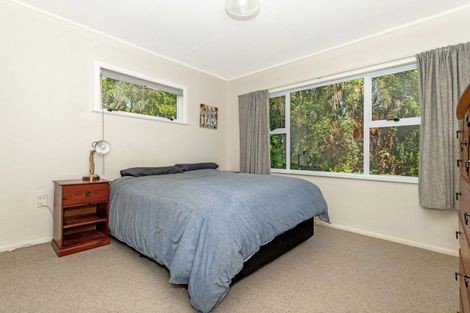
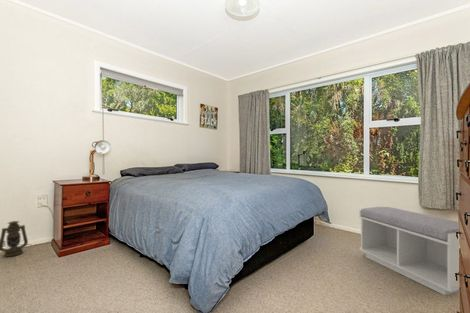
+ lantern (13, 237)
+ bench (411, 242)
